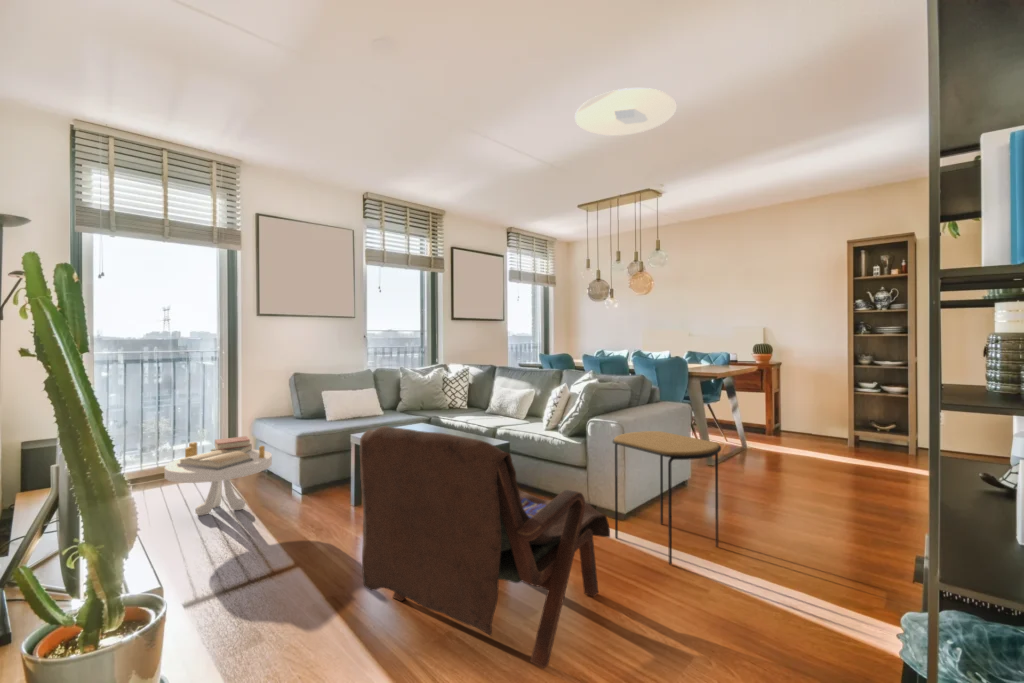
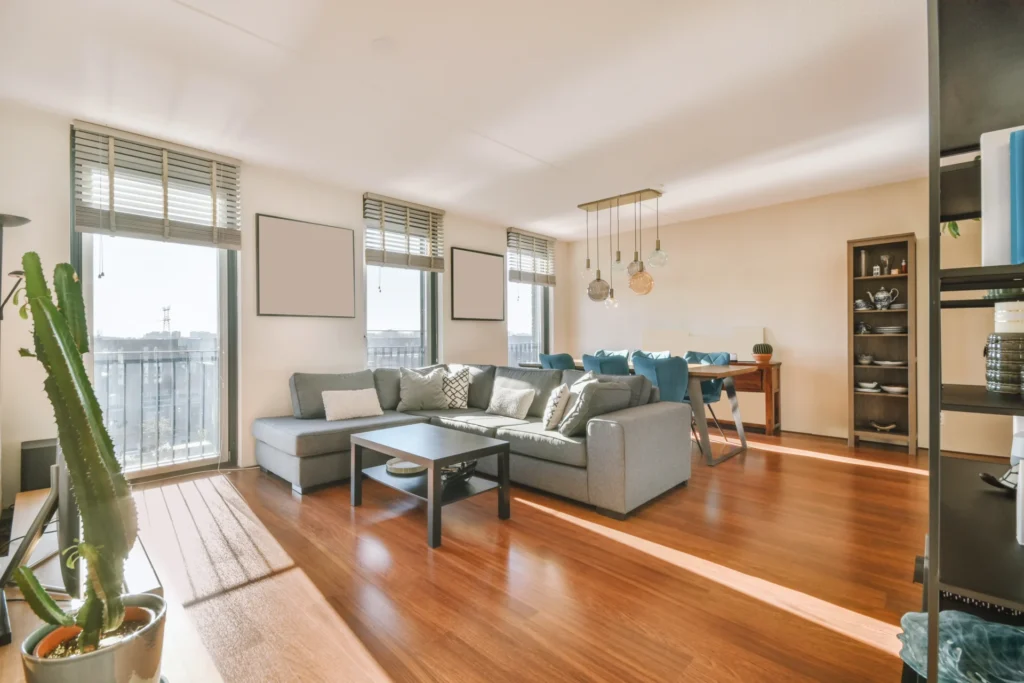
- side table (221, 477)
- ceiling light (624, 109)
- side table (662, 491)
- armchair (490, 511)
